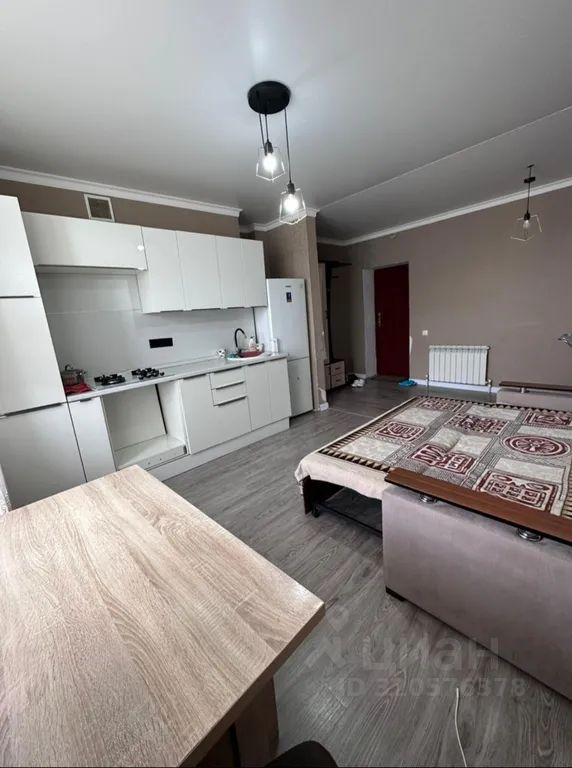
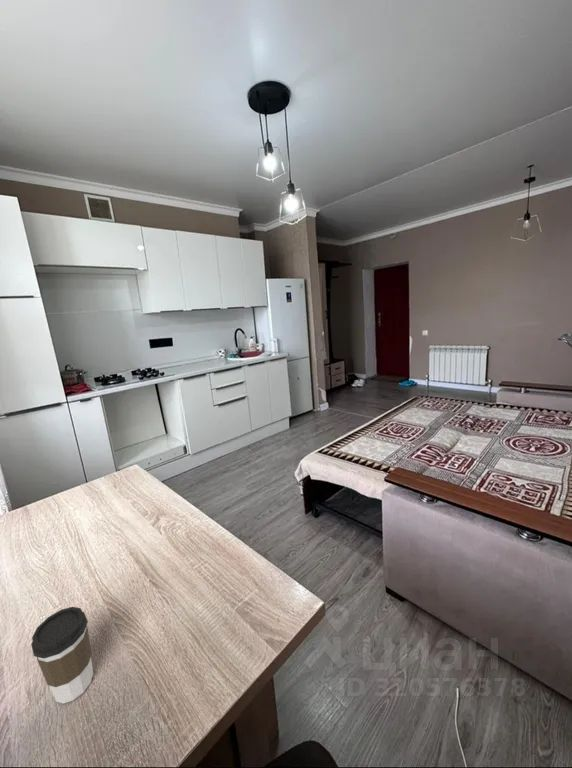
+ coffee cup (66, 655)
